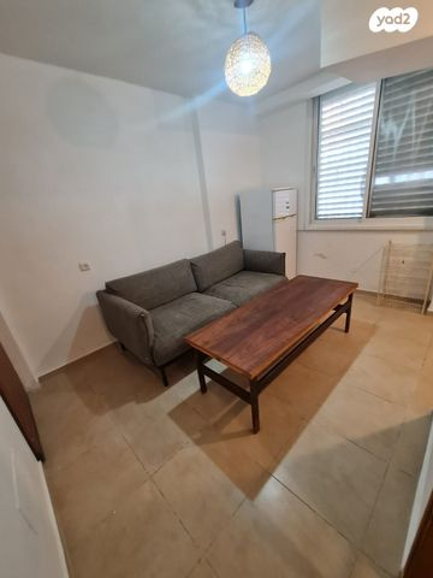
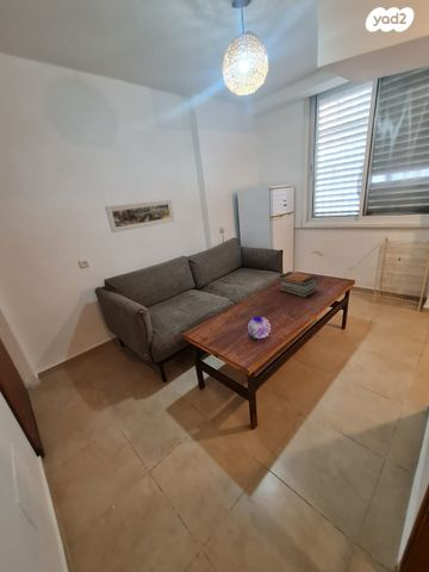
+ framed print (143, 214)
+ decorative orb (259, 327)
+ book stack (297, 284)
